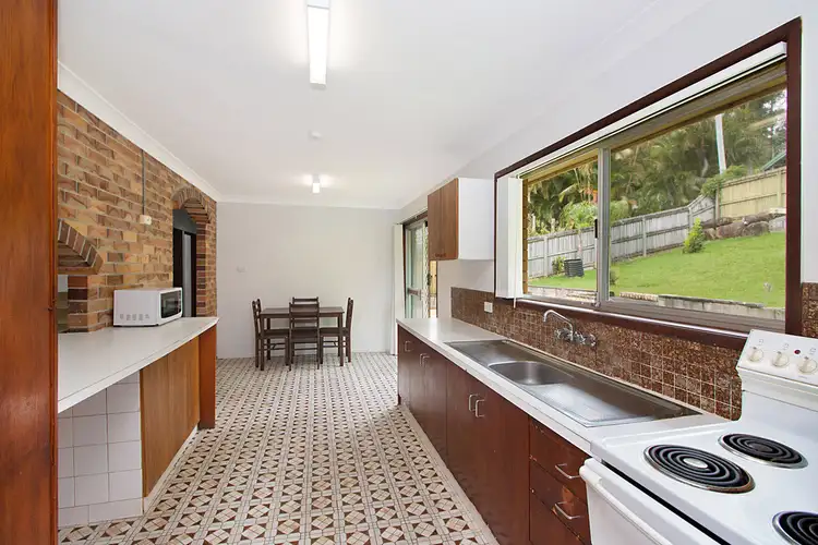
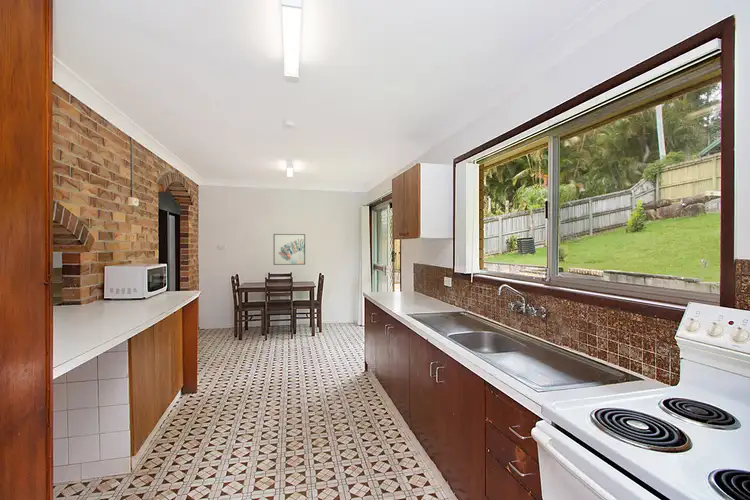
+ wall art (289, 249)
